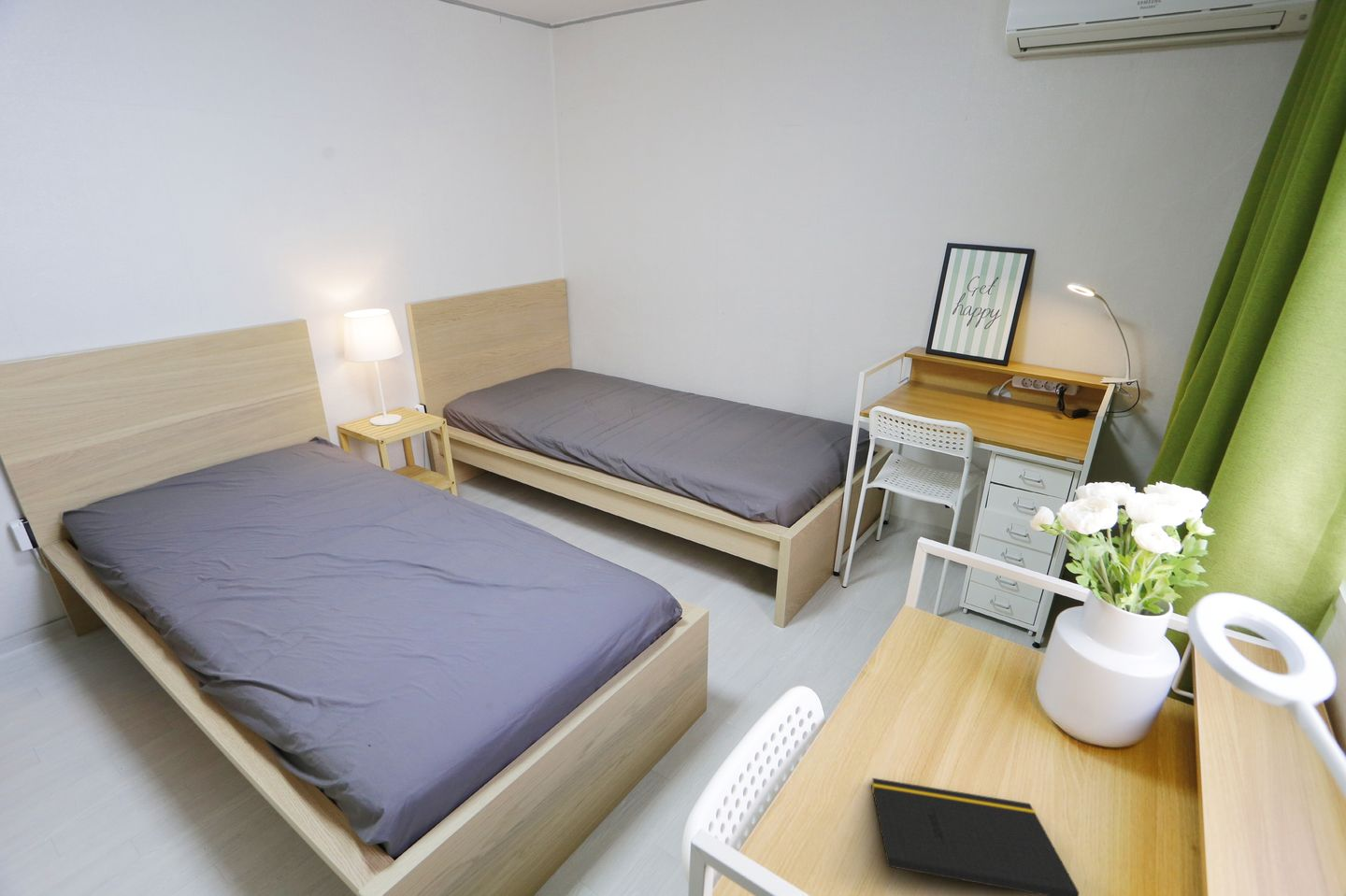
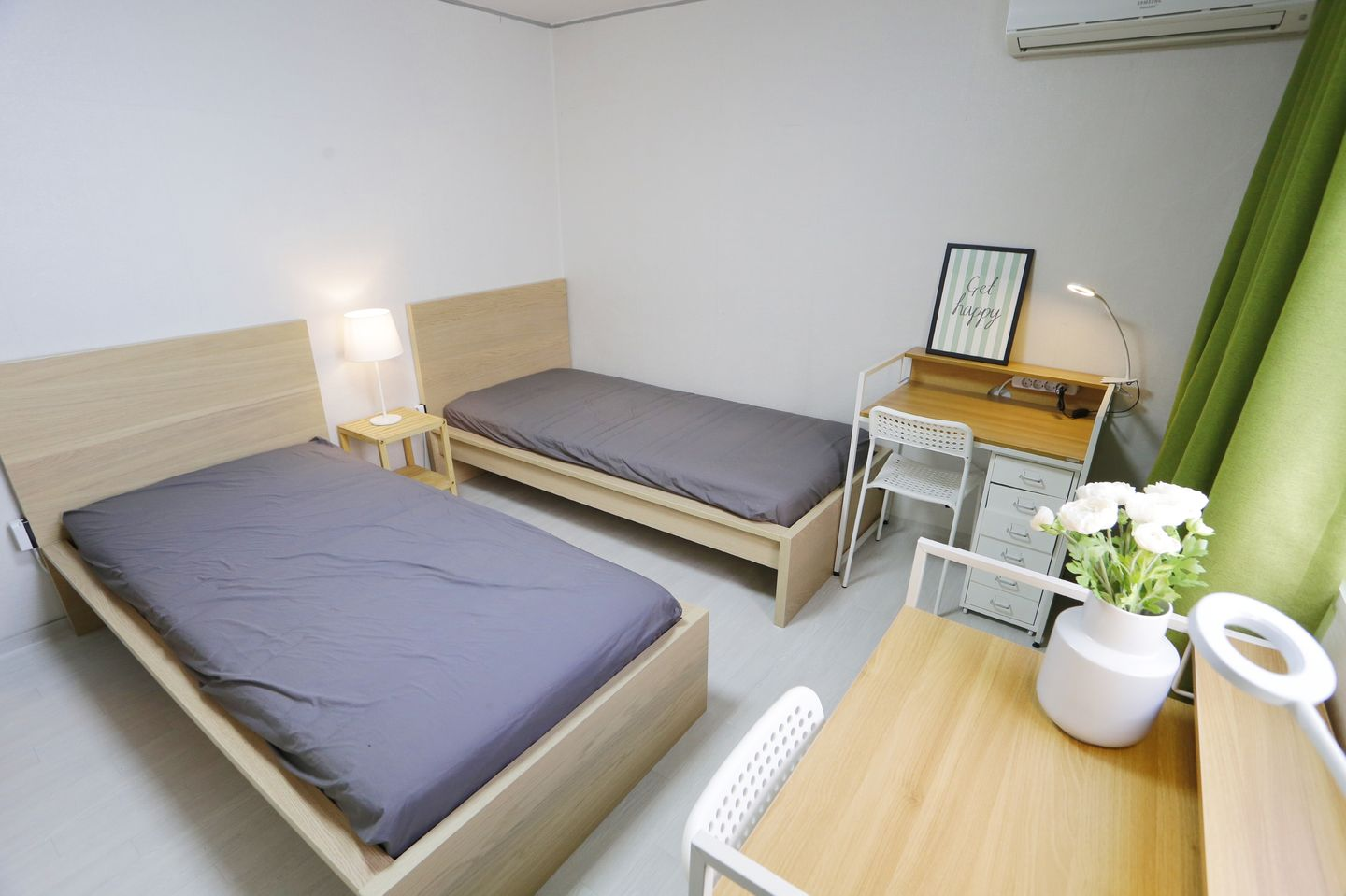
- notepad (964, 832)
